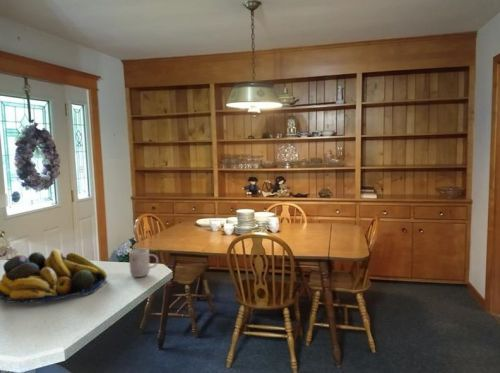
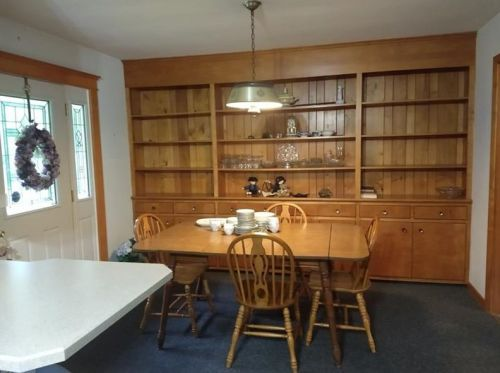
- mug (142, 259)
- fruit bowl (51, 269)
